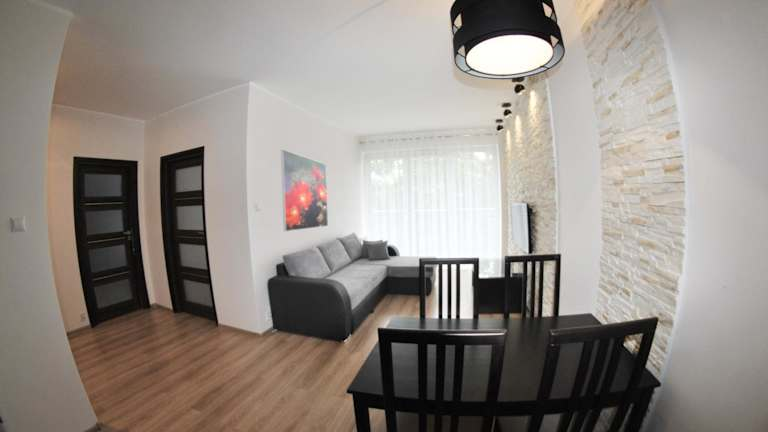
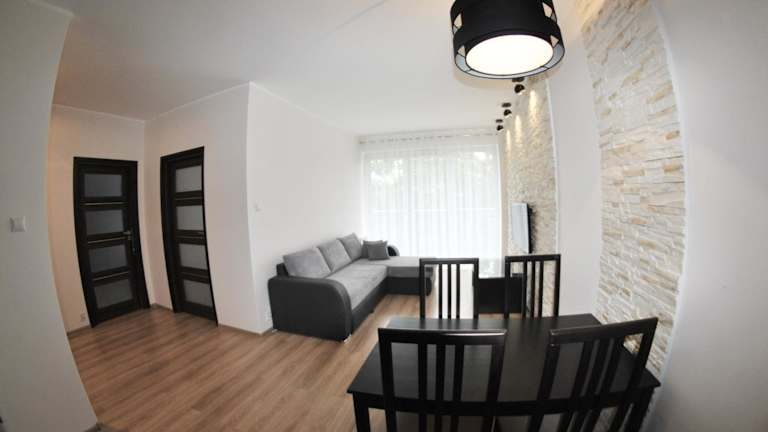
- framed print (307, 193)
